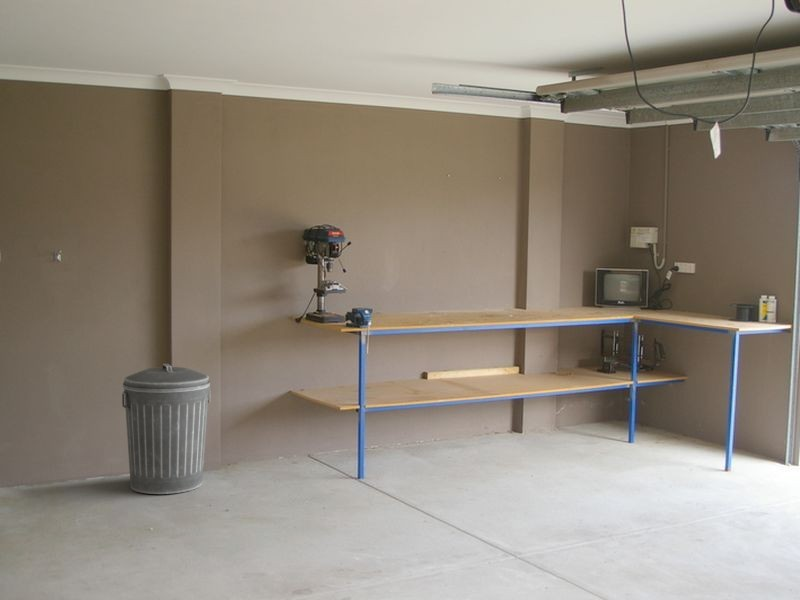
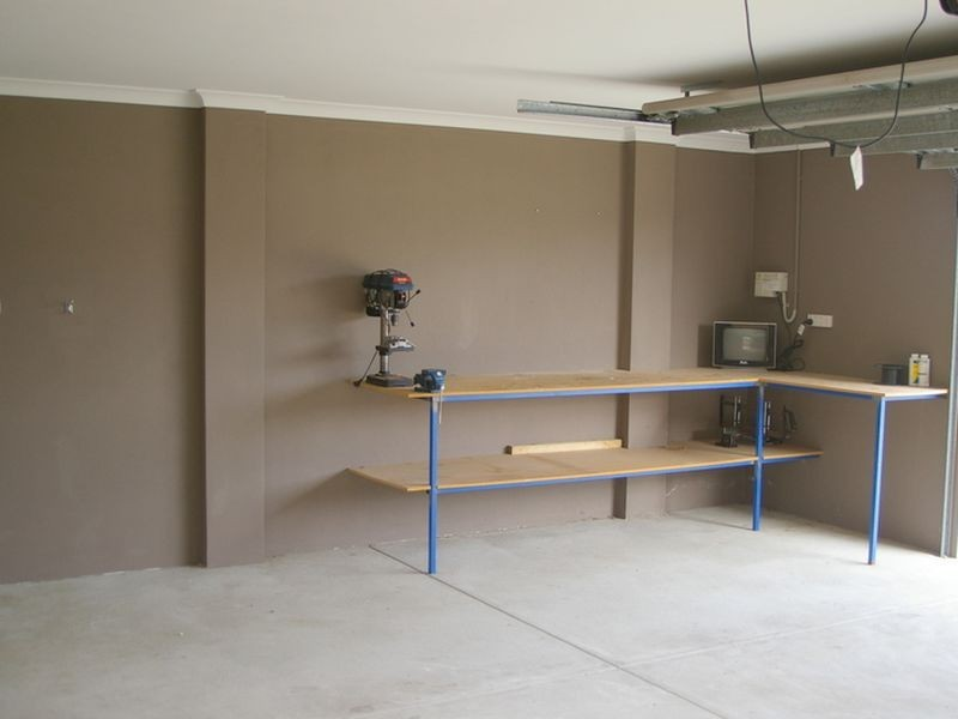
- trash can (166, 424)
